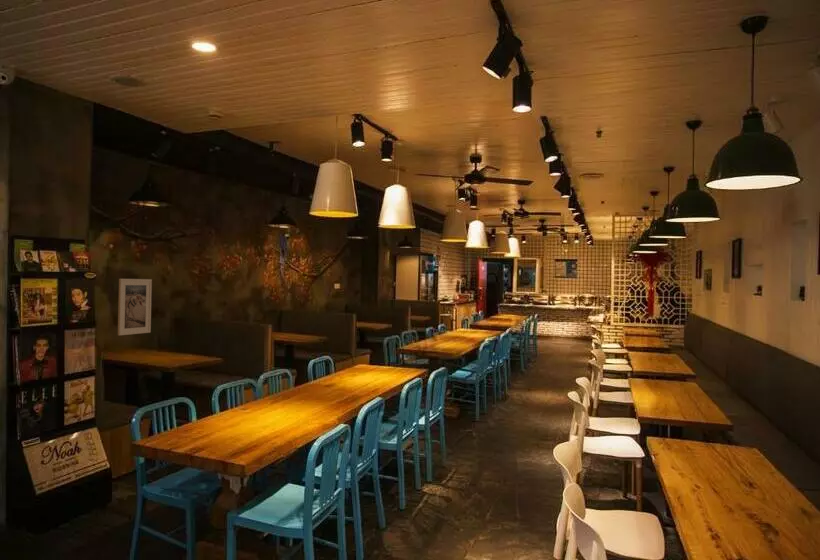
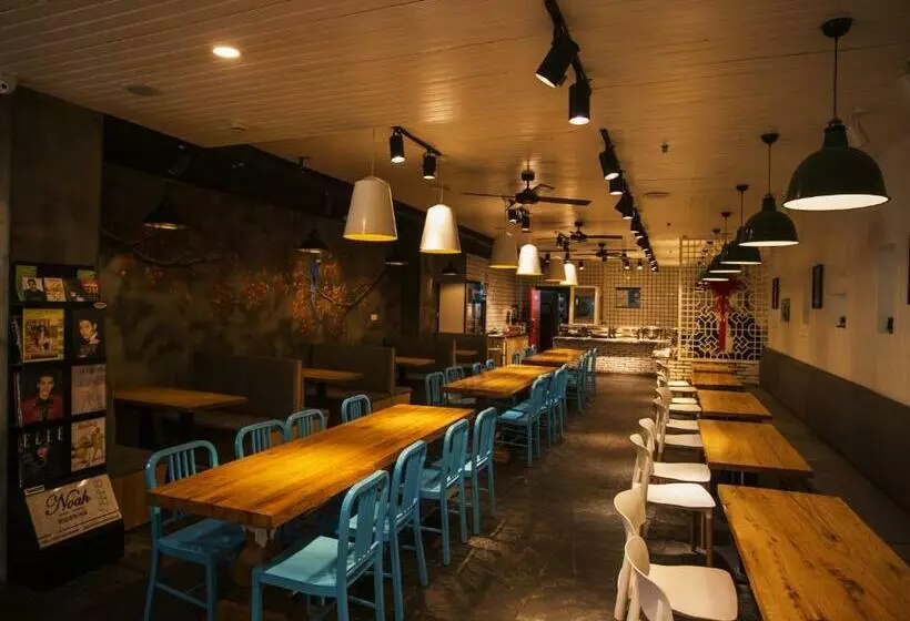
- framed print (135, 306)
